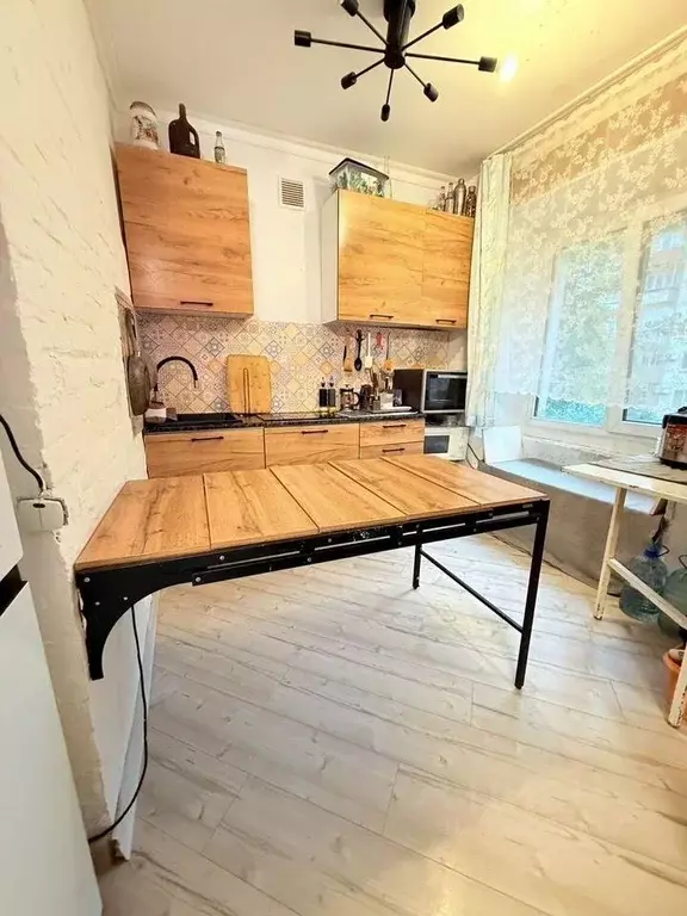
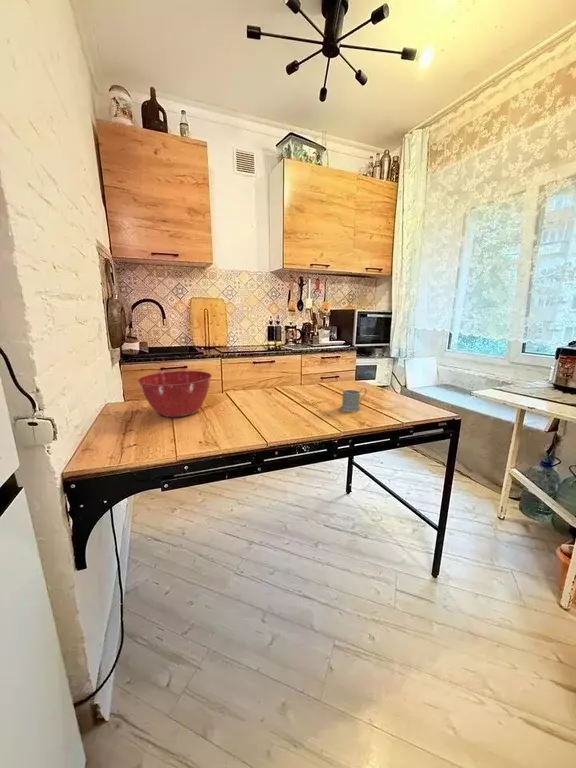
+ mixing bowl (177, 394)
+ mug (354, 398)
